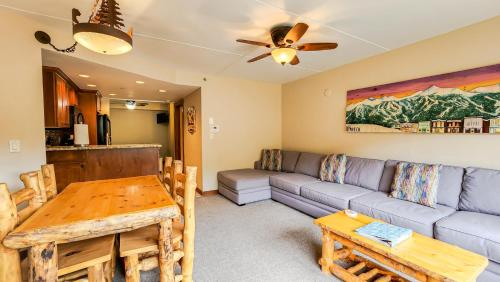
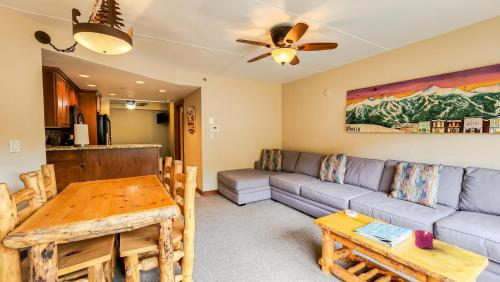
+ candle (423, 237)
